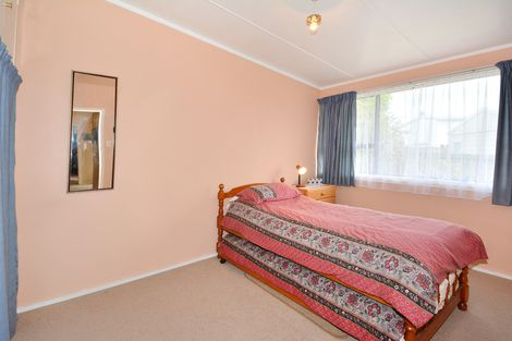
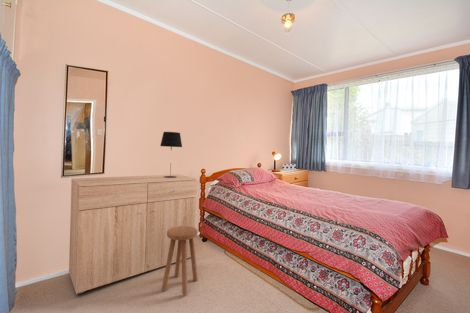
+ stool (182, 258)
+ dresser (138, 222)
+ table lamp (171, 148)
